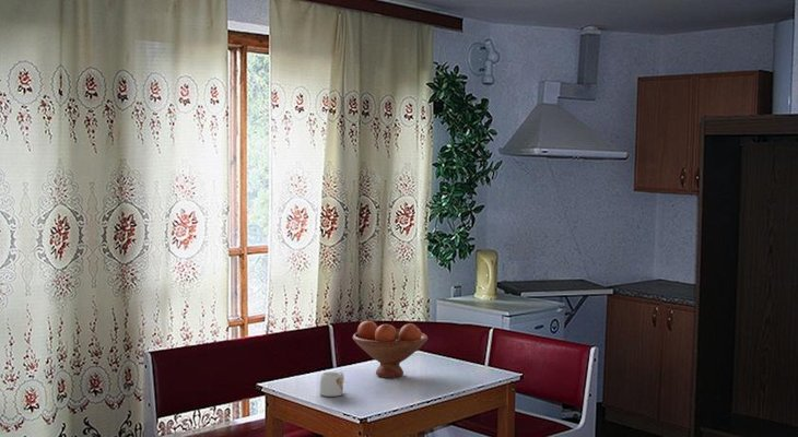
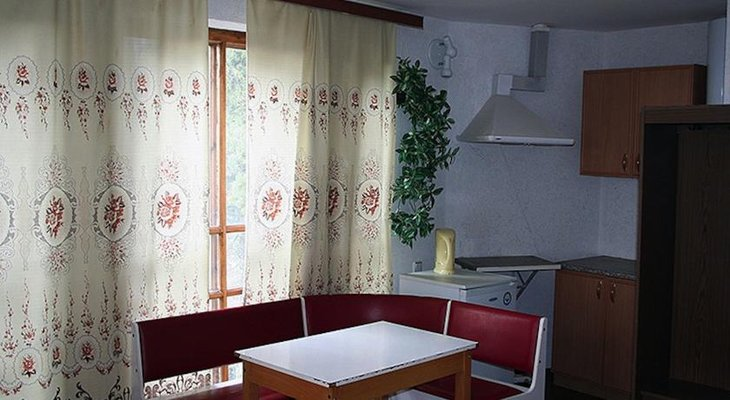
- fruit bowl (389, 347)
- mug (333, 382)
